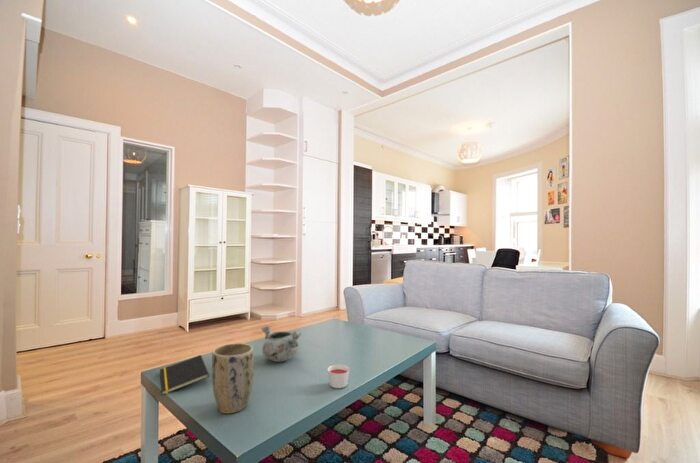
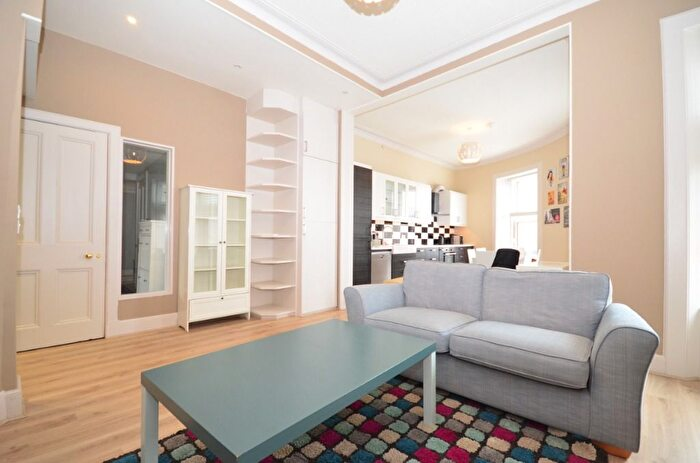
- decorative bowl (279, 343)
- plant pot (232, 377)
- notepad (183, 372)
- candle (338, 376)
